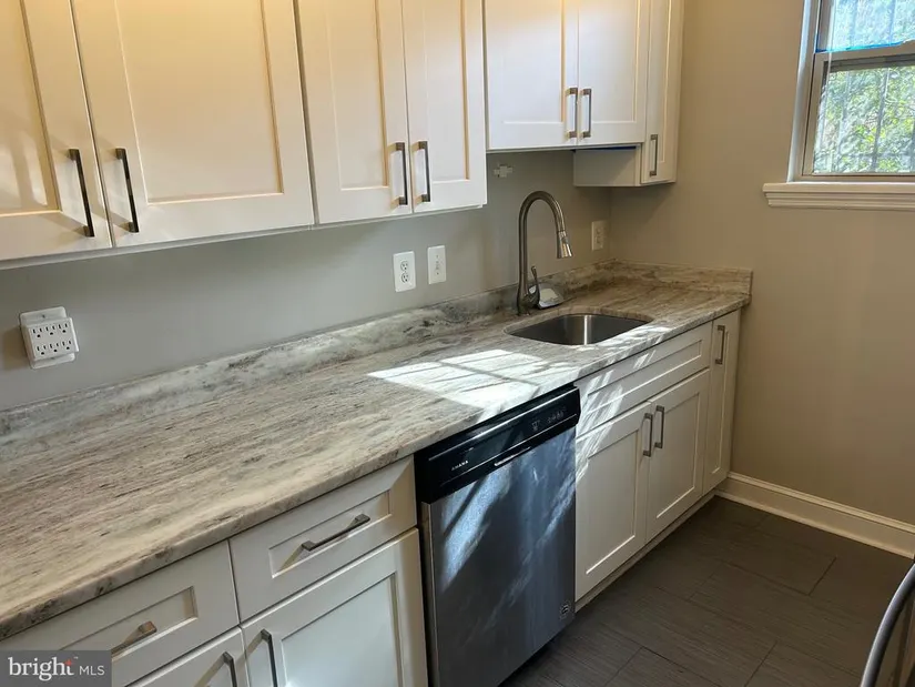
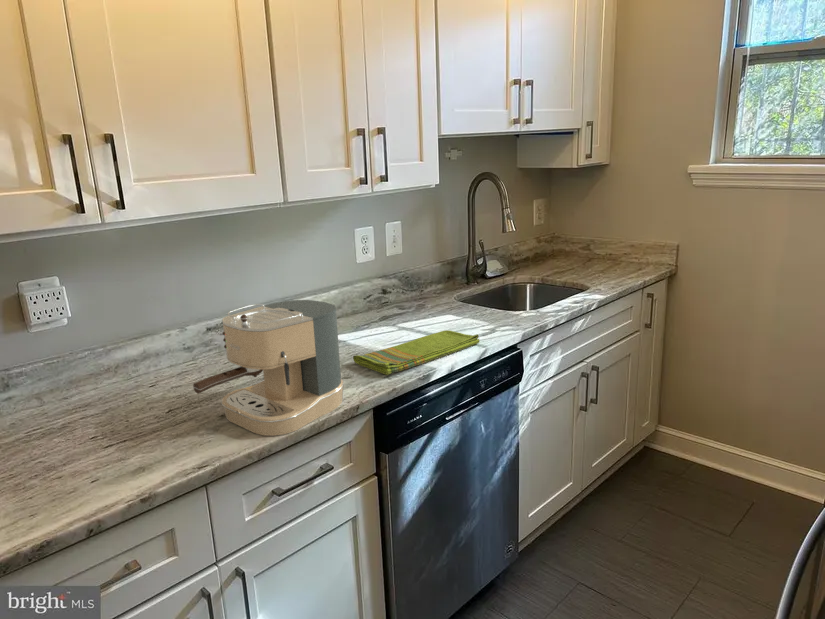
+ dish towel (418, 348)
+ coffee maker (269, 362)
